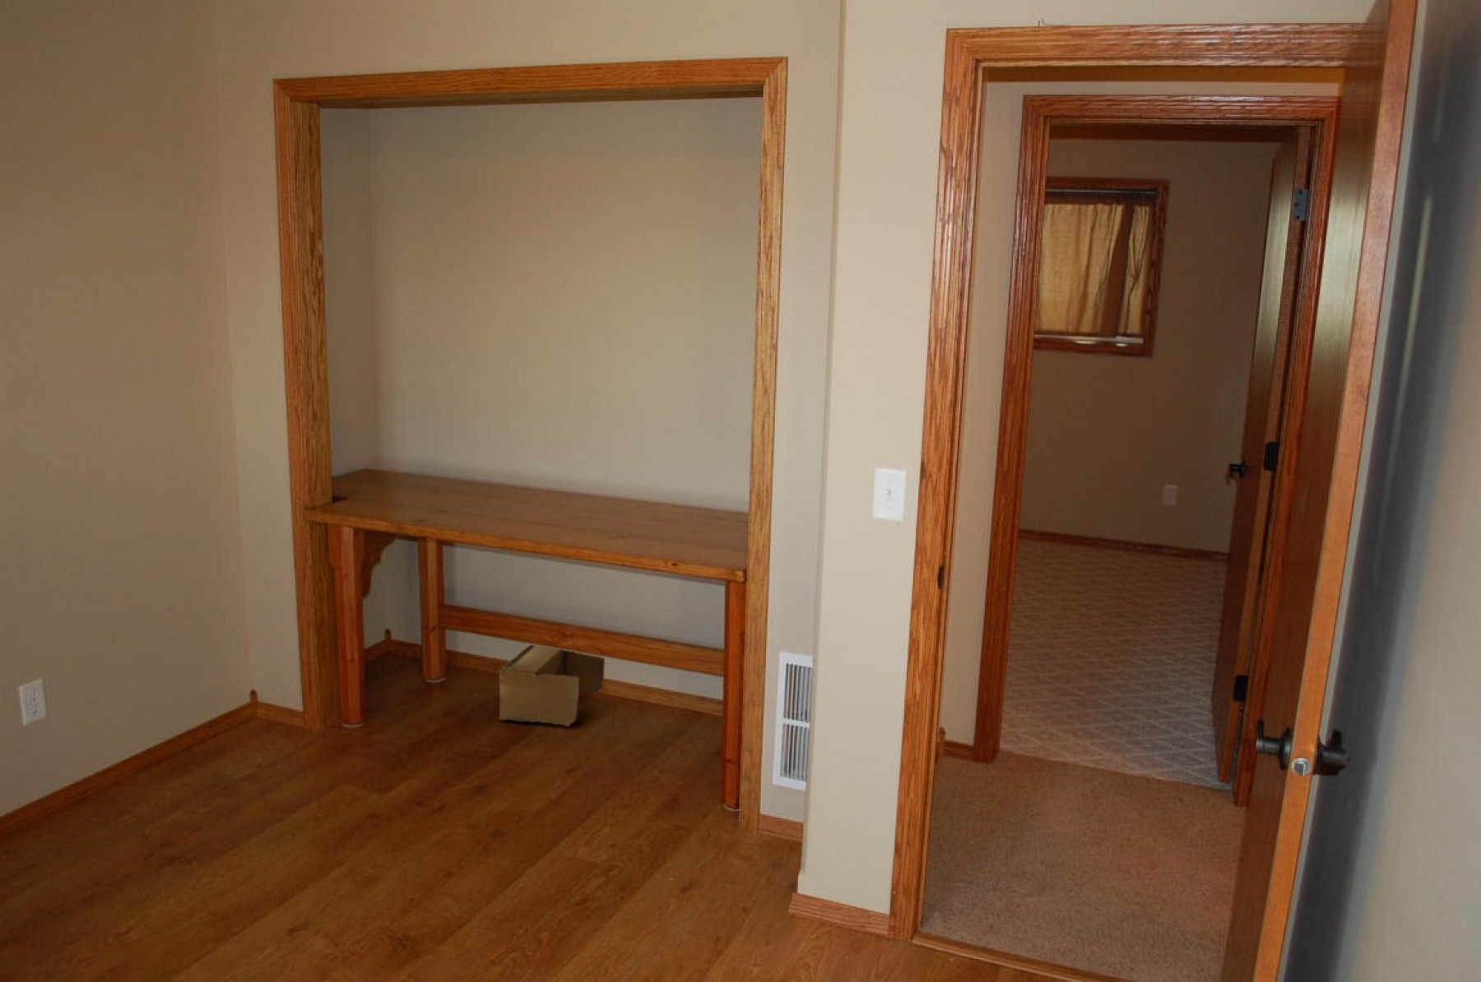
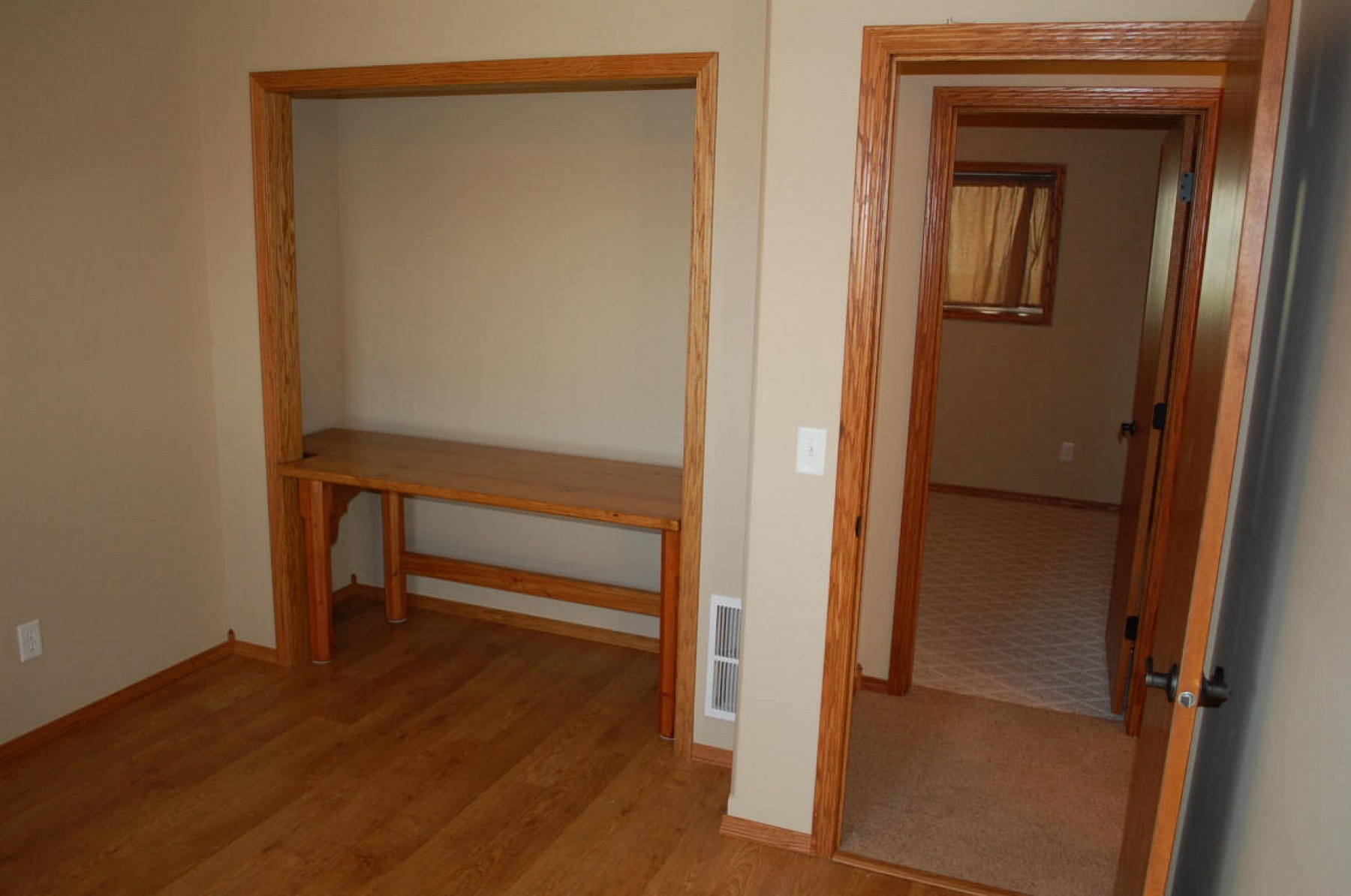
- cardboard box (554, 683)
